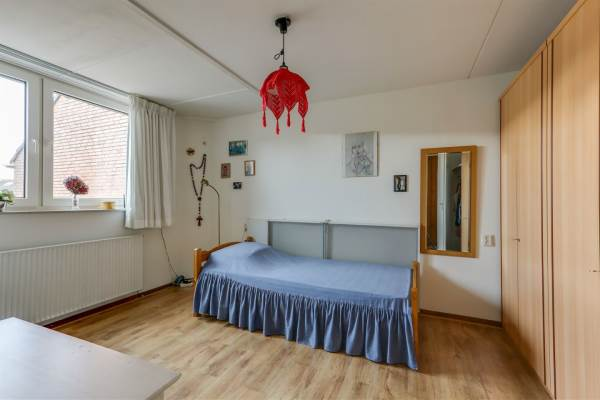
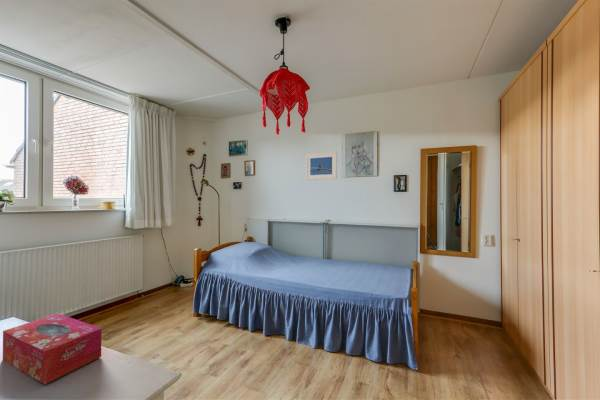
+ tissue box (52, 343)
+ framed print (321, 166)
